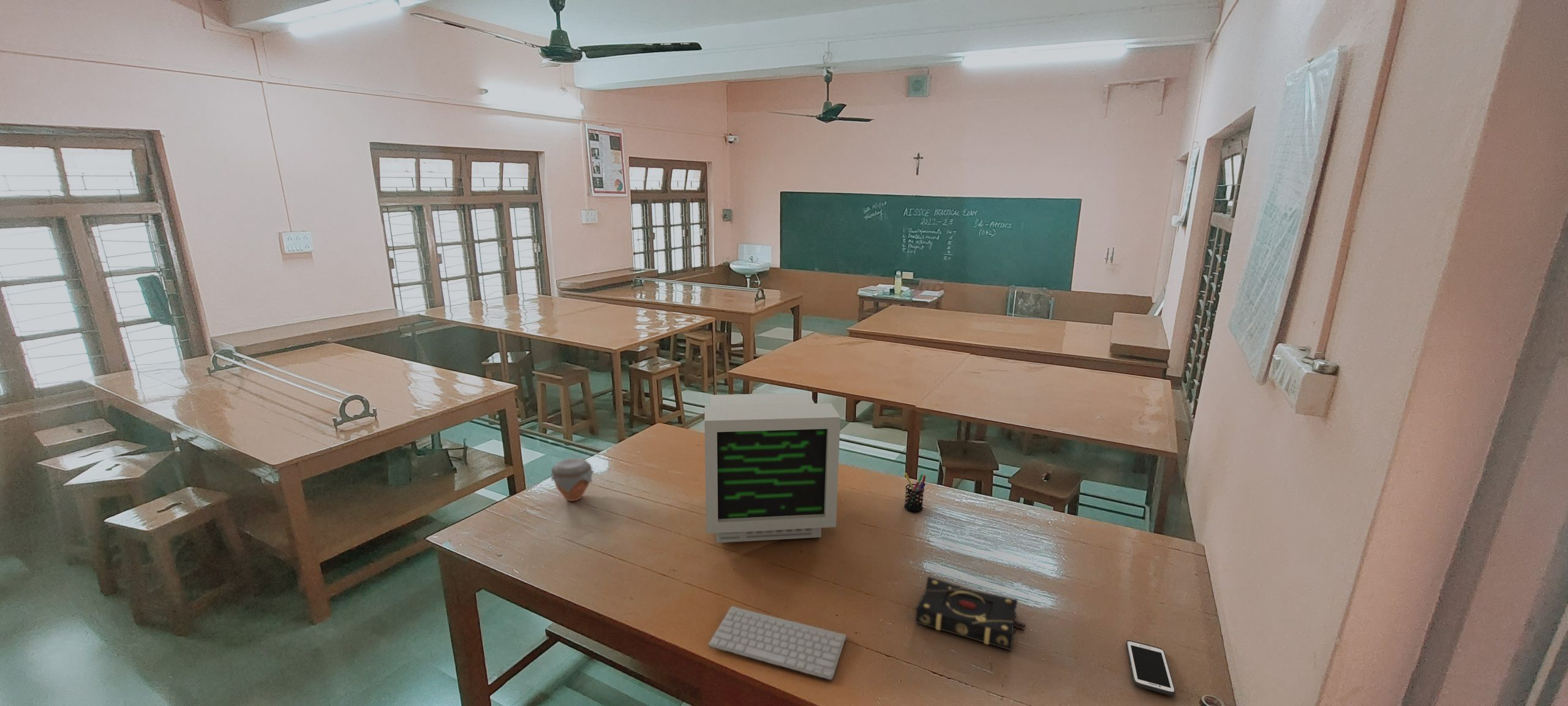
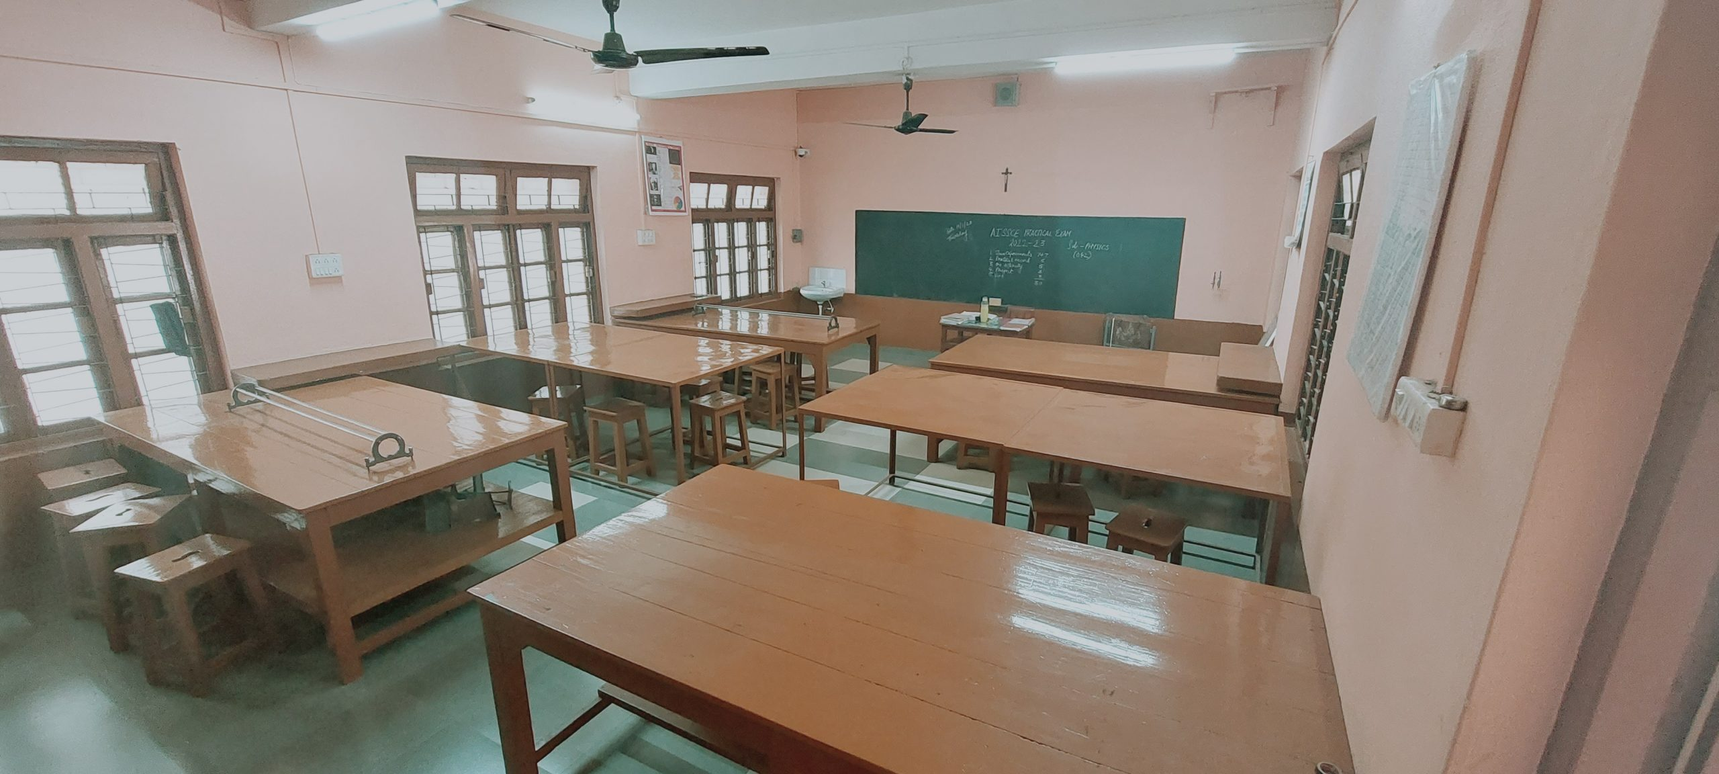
- jar (573, 480)
- pen holder (916, 490)
- keyboard (778, 639)
- book (971, 612)
- cell phone (1149, 666)
- computer monitor (766, 458)
